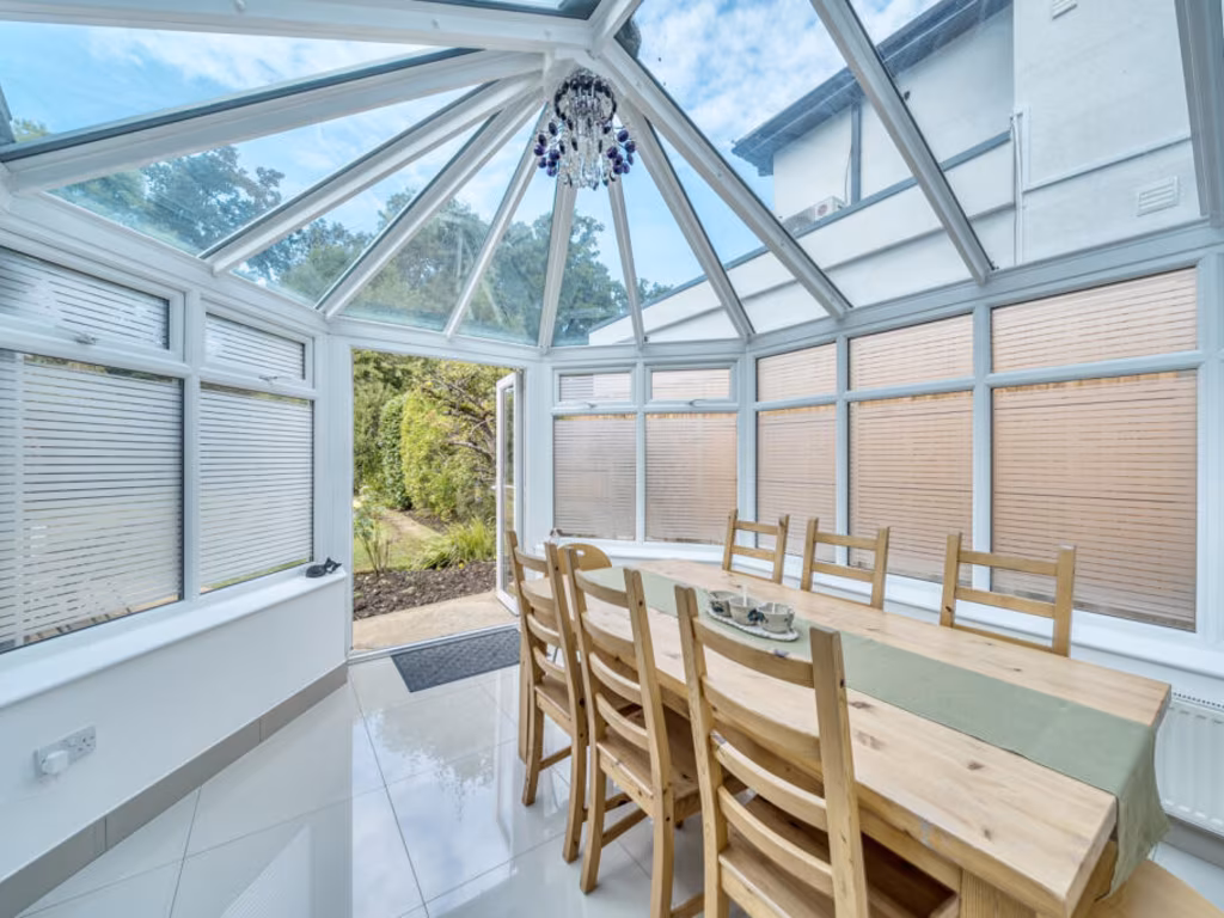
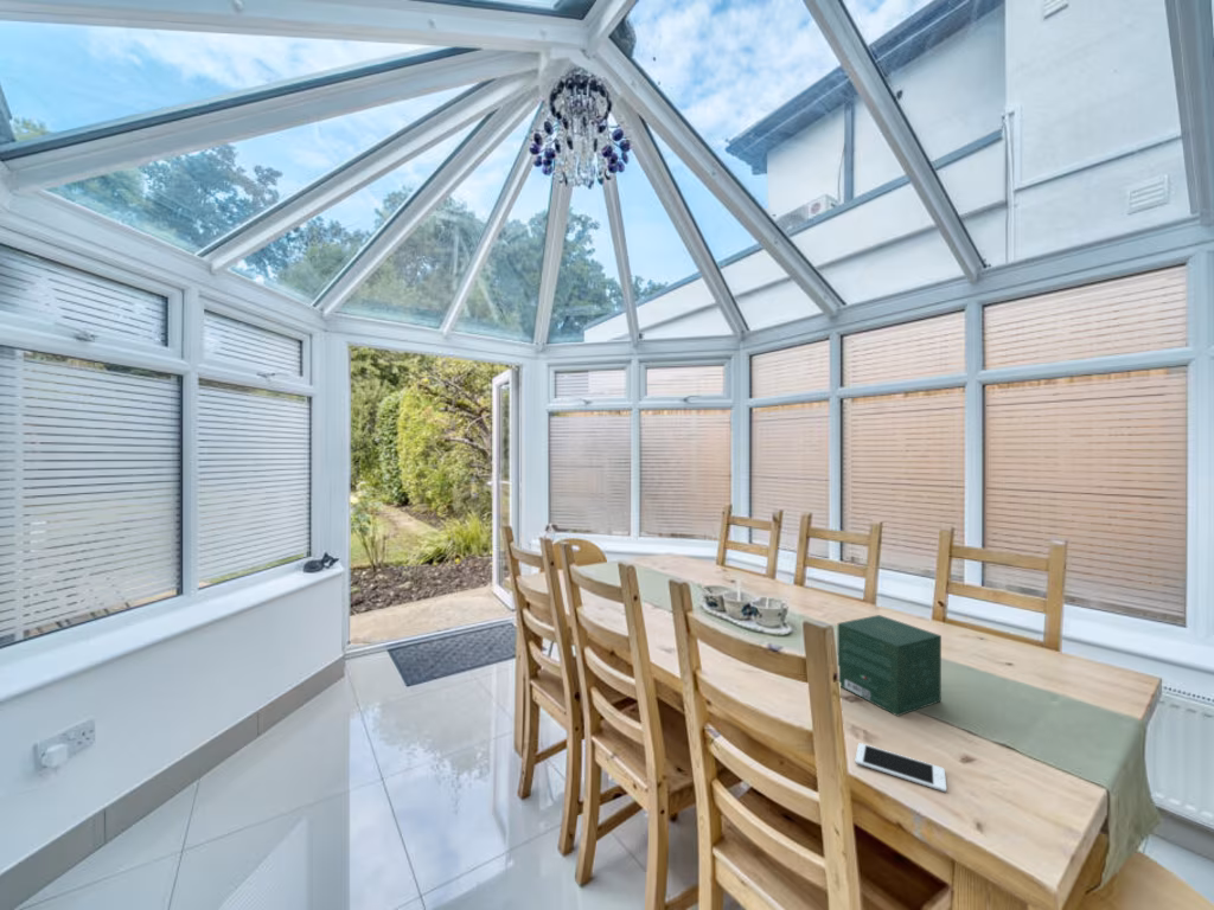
+ gift box (887, 660)
+ cell phone (899, 765)
